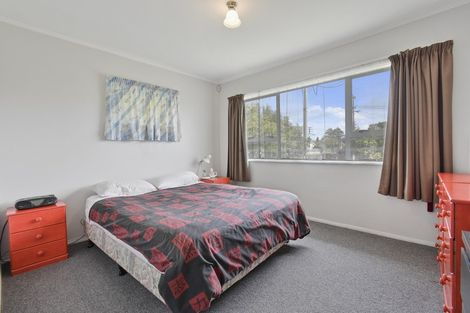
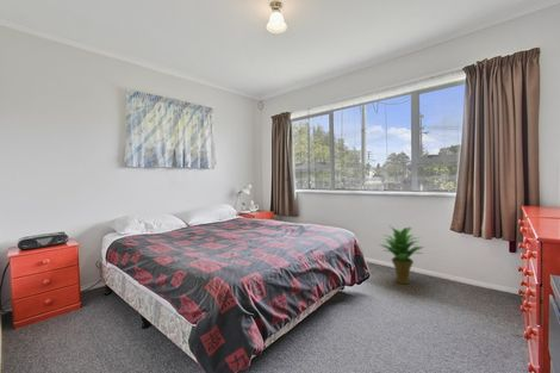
+ potted plant (402, 253)
